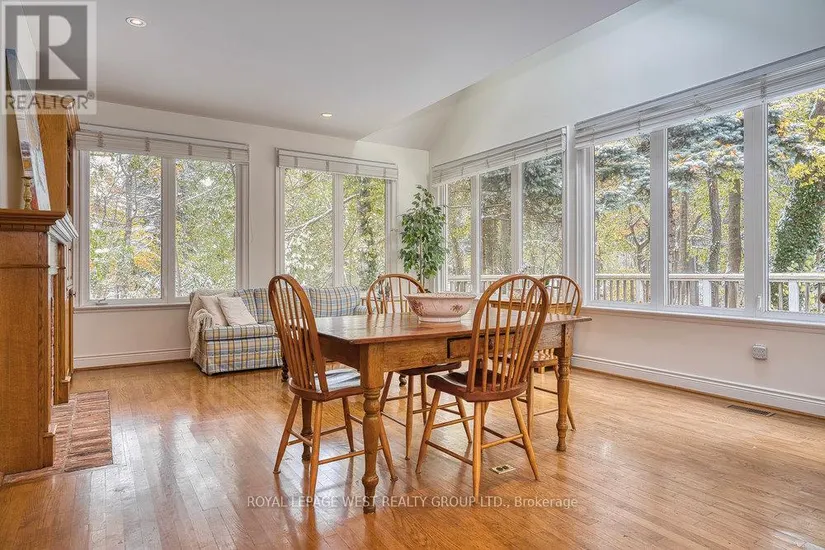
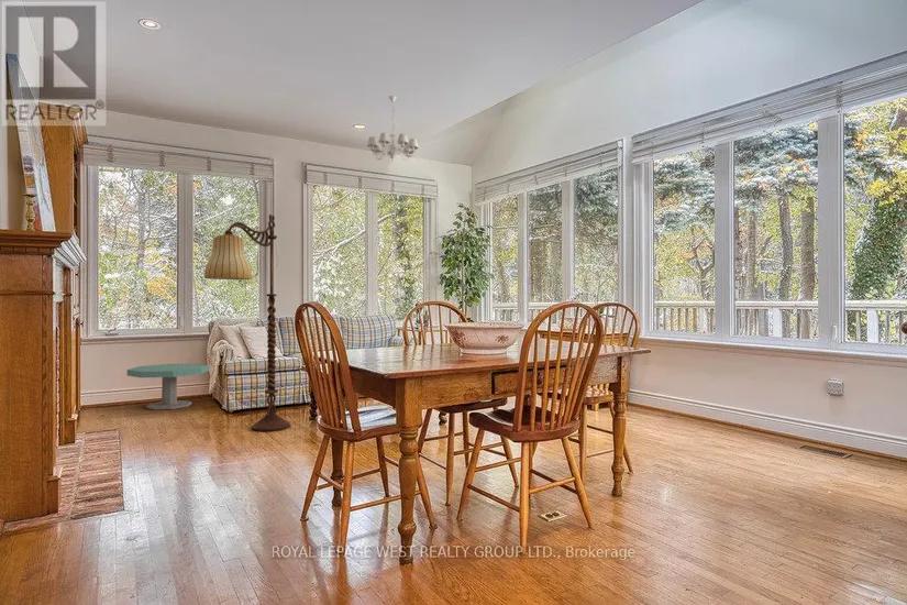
+ floor lamp (267, 319)
+ side table (169, 386)
+ chandelier (392, 128)
